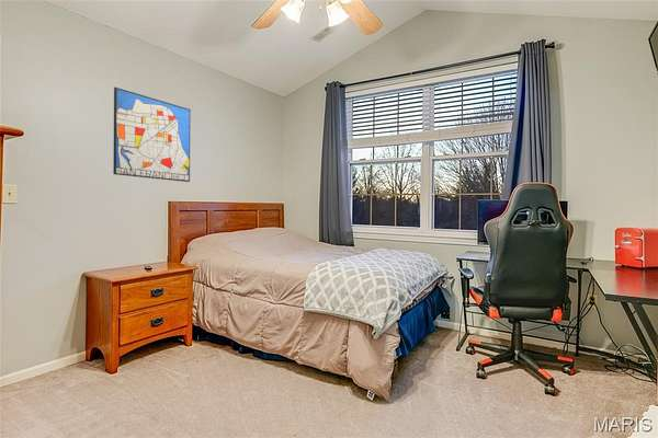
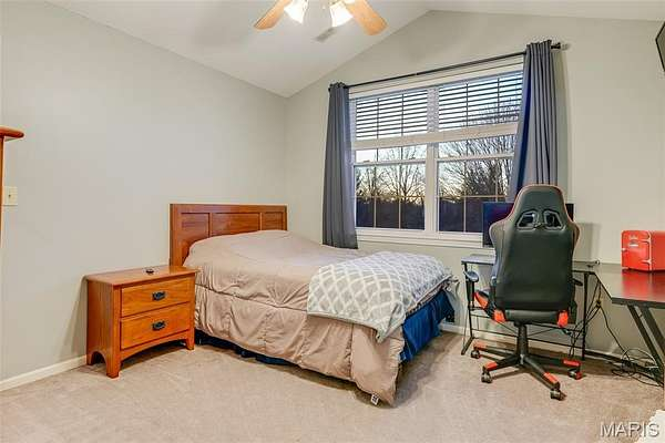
- wall art (155, 138)
